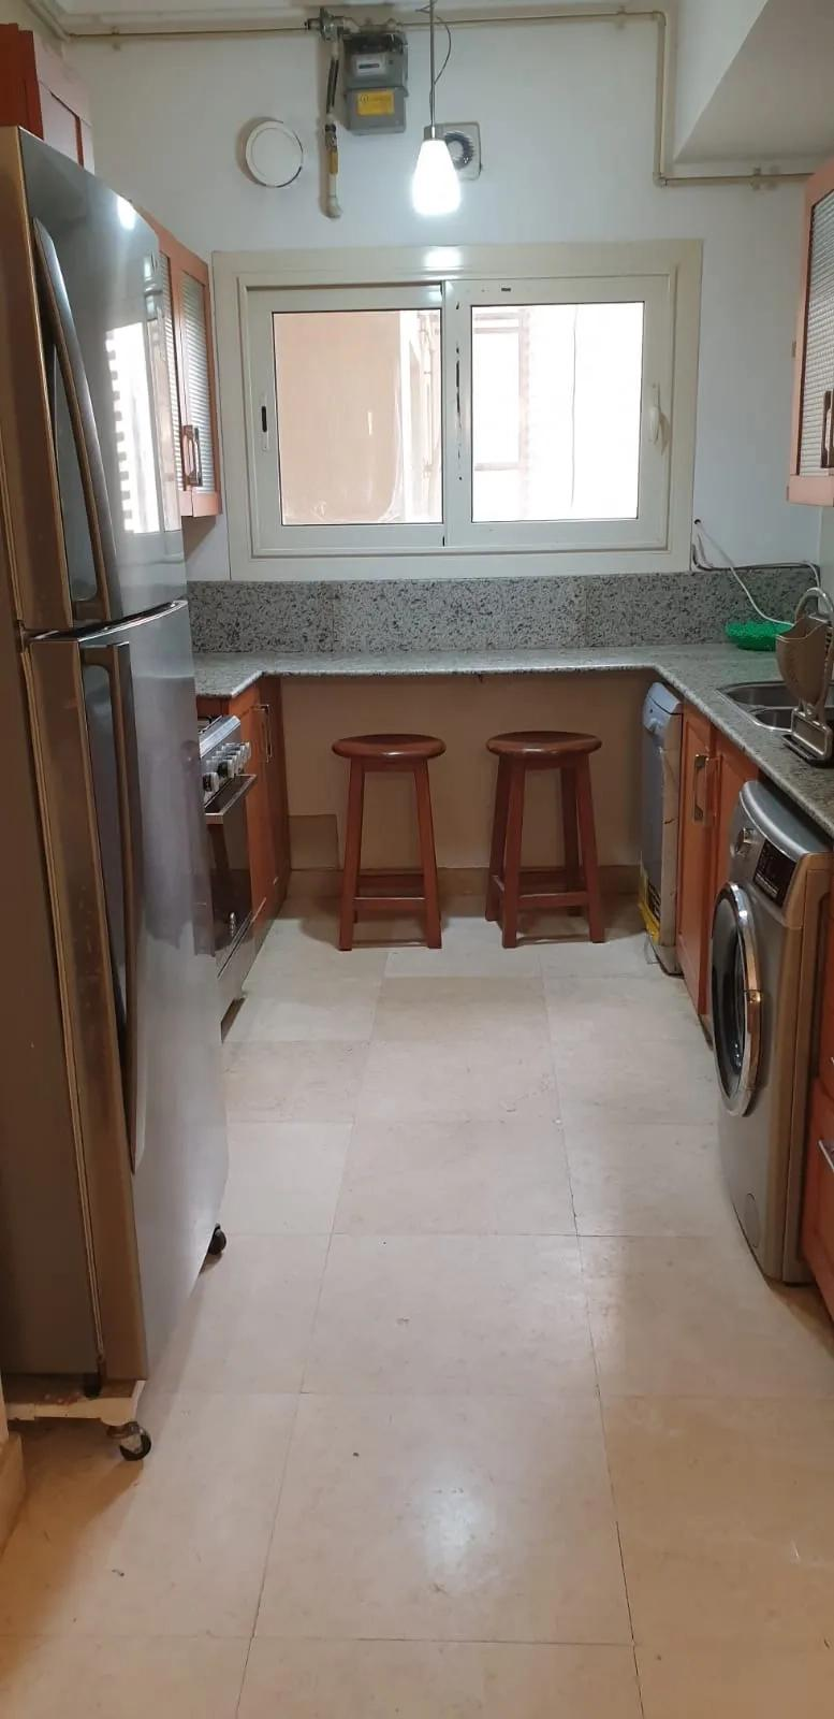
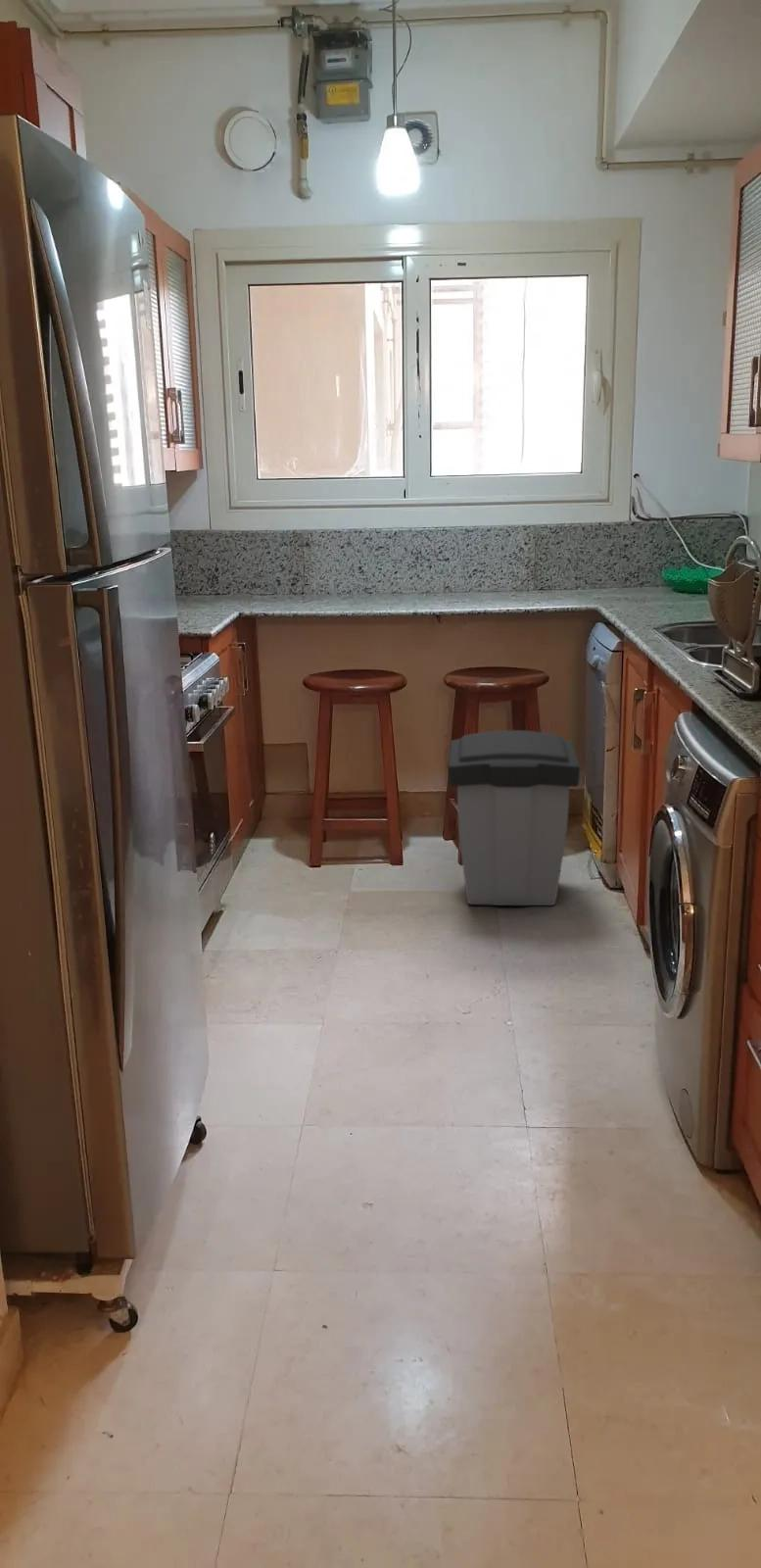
+ trash can (511, 819)
